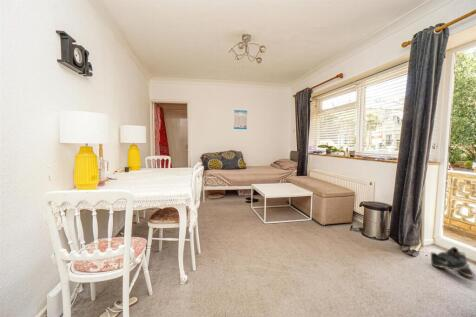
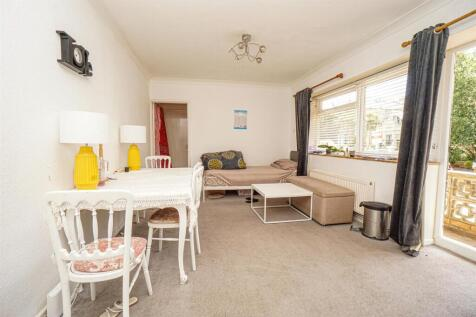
- shoe (455, 261)
